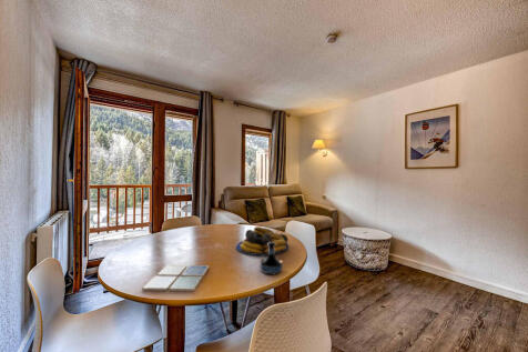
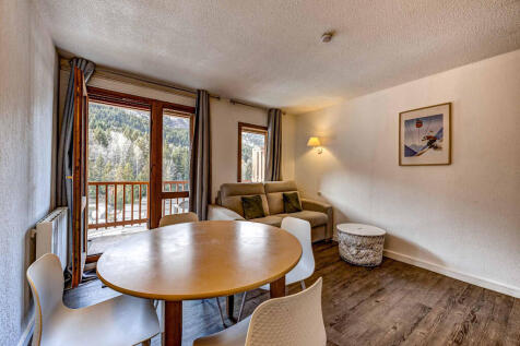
- fruit bowl (262, 237)
- tequila bottle (271, 255)
- drink coaster (179, 276)
